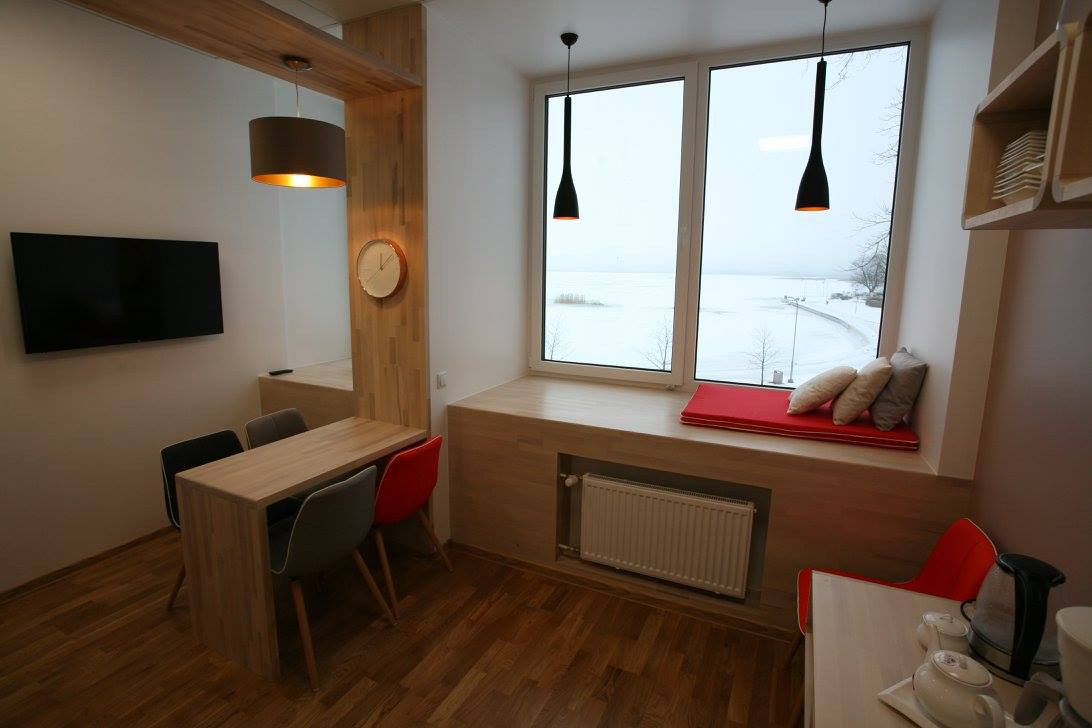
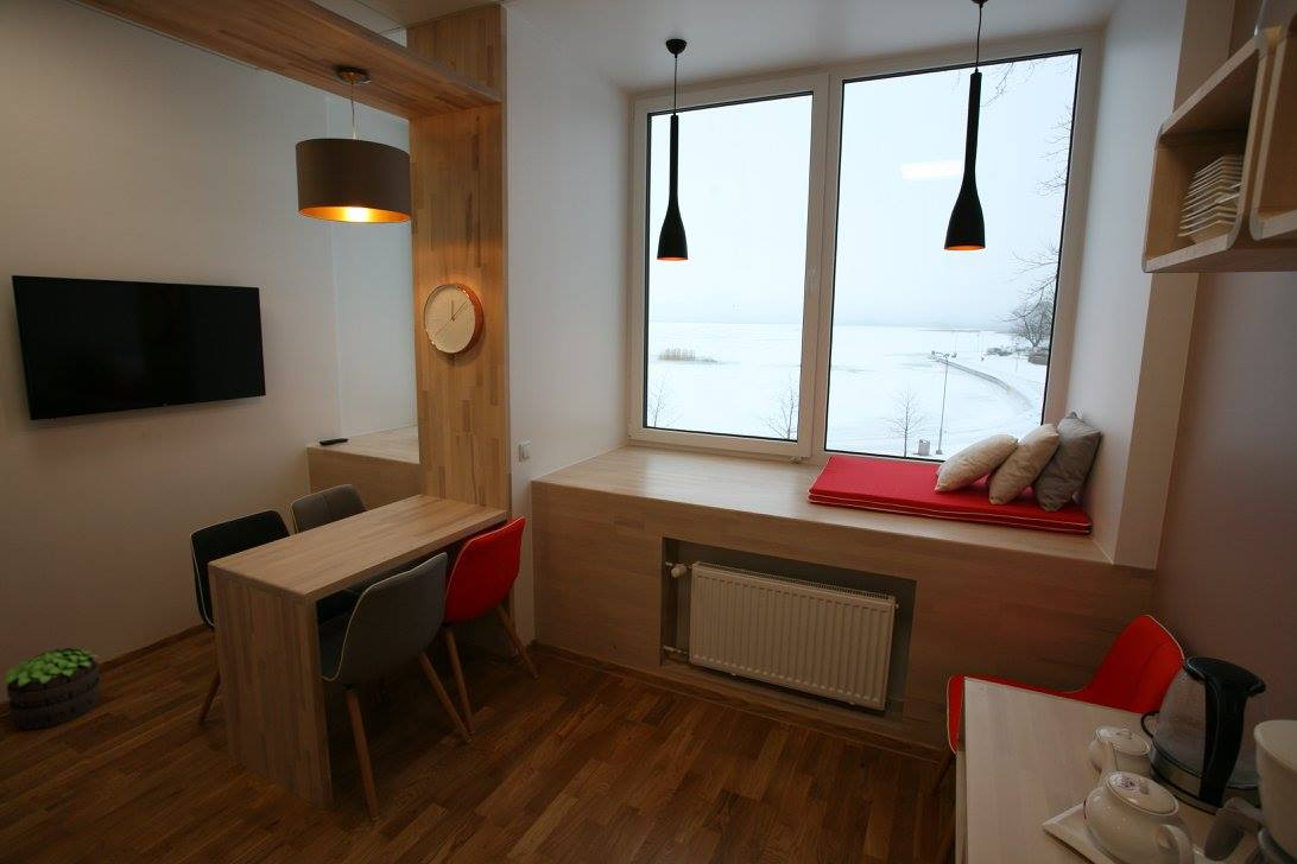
+ potted plant (55, 682)
